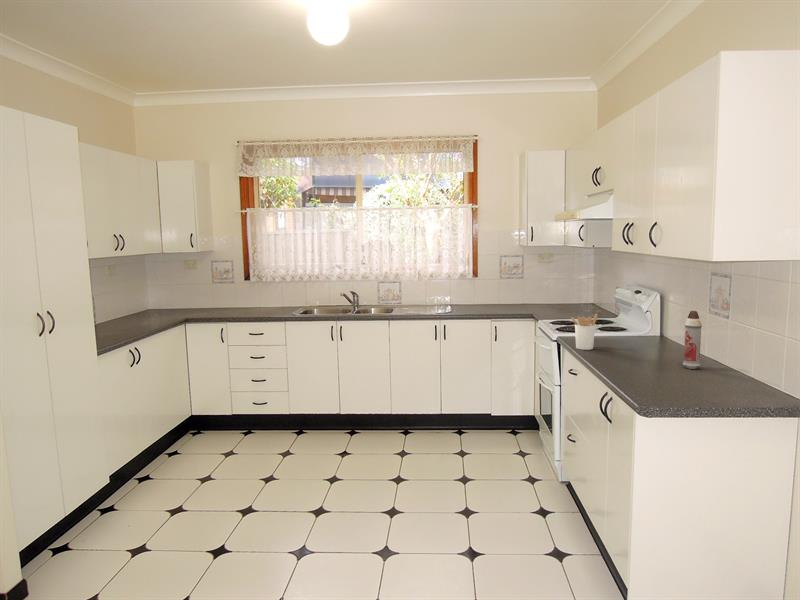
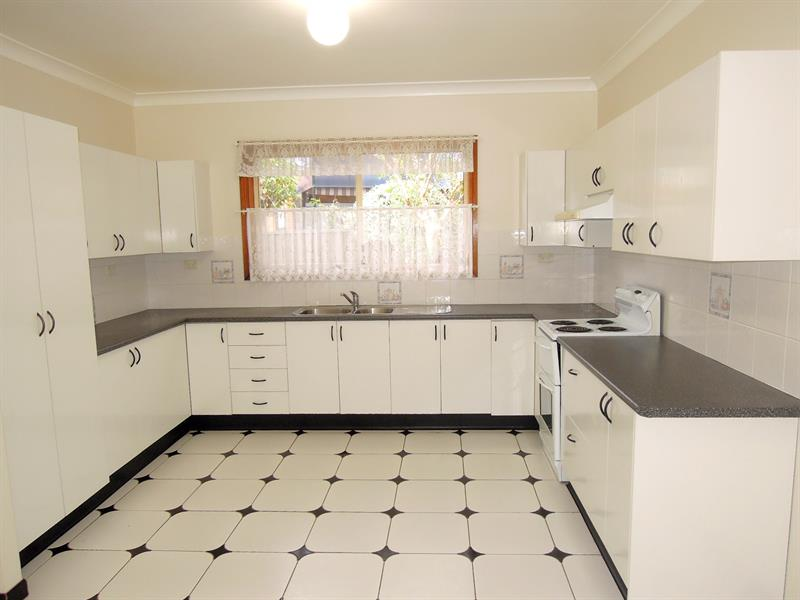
- utensil holder (584, 331)
- spray bottle (692, 339)
